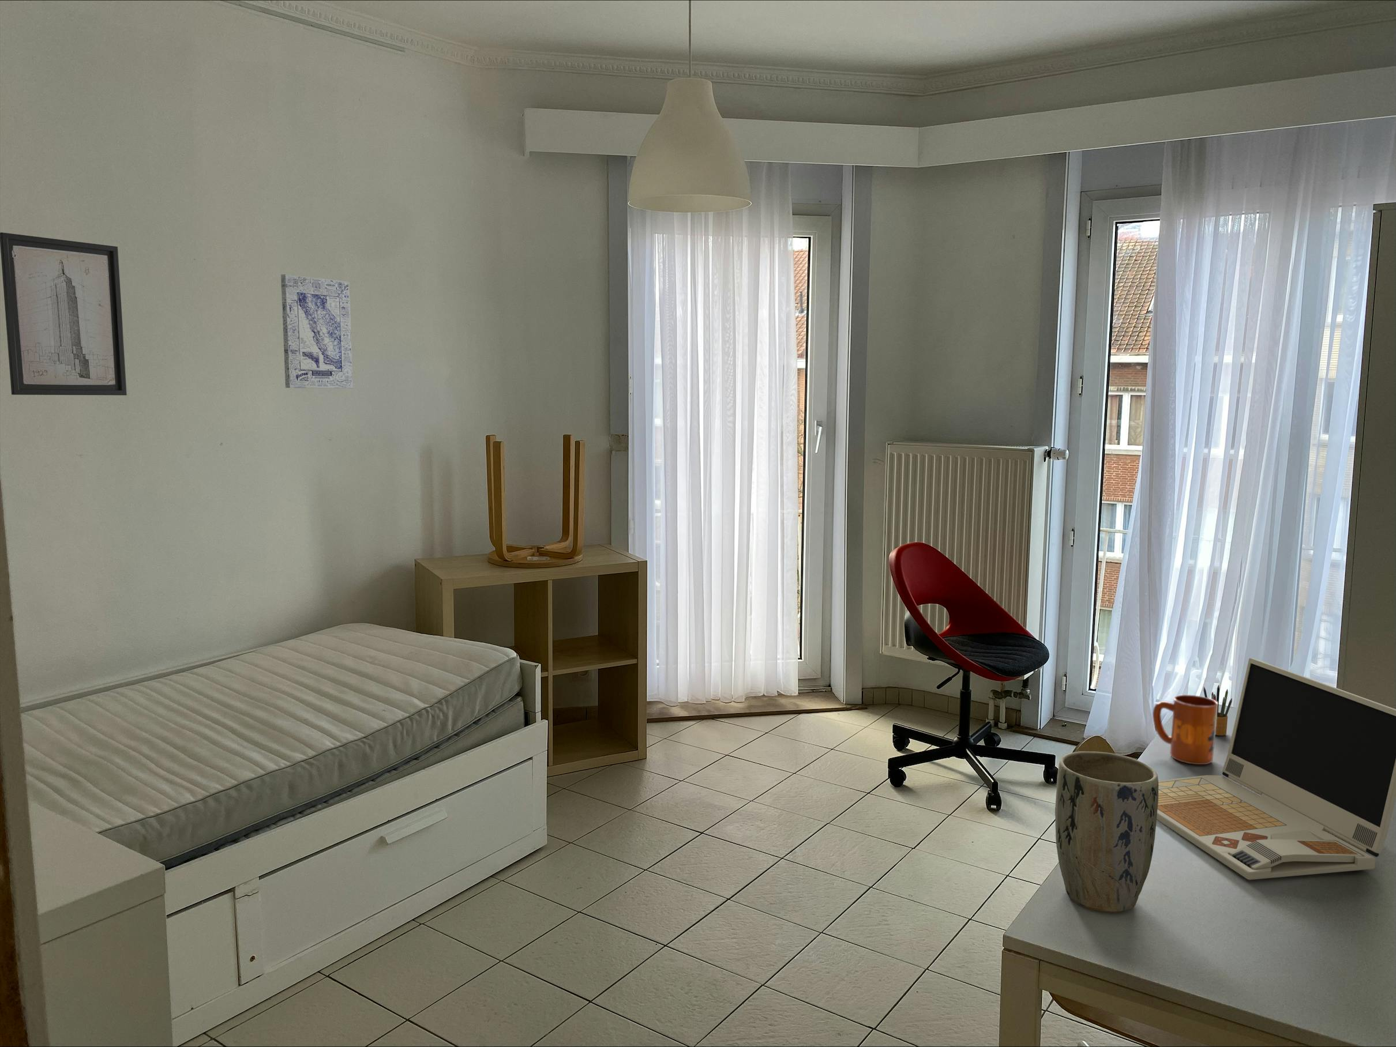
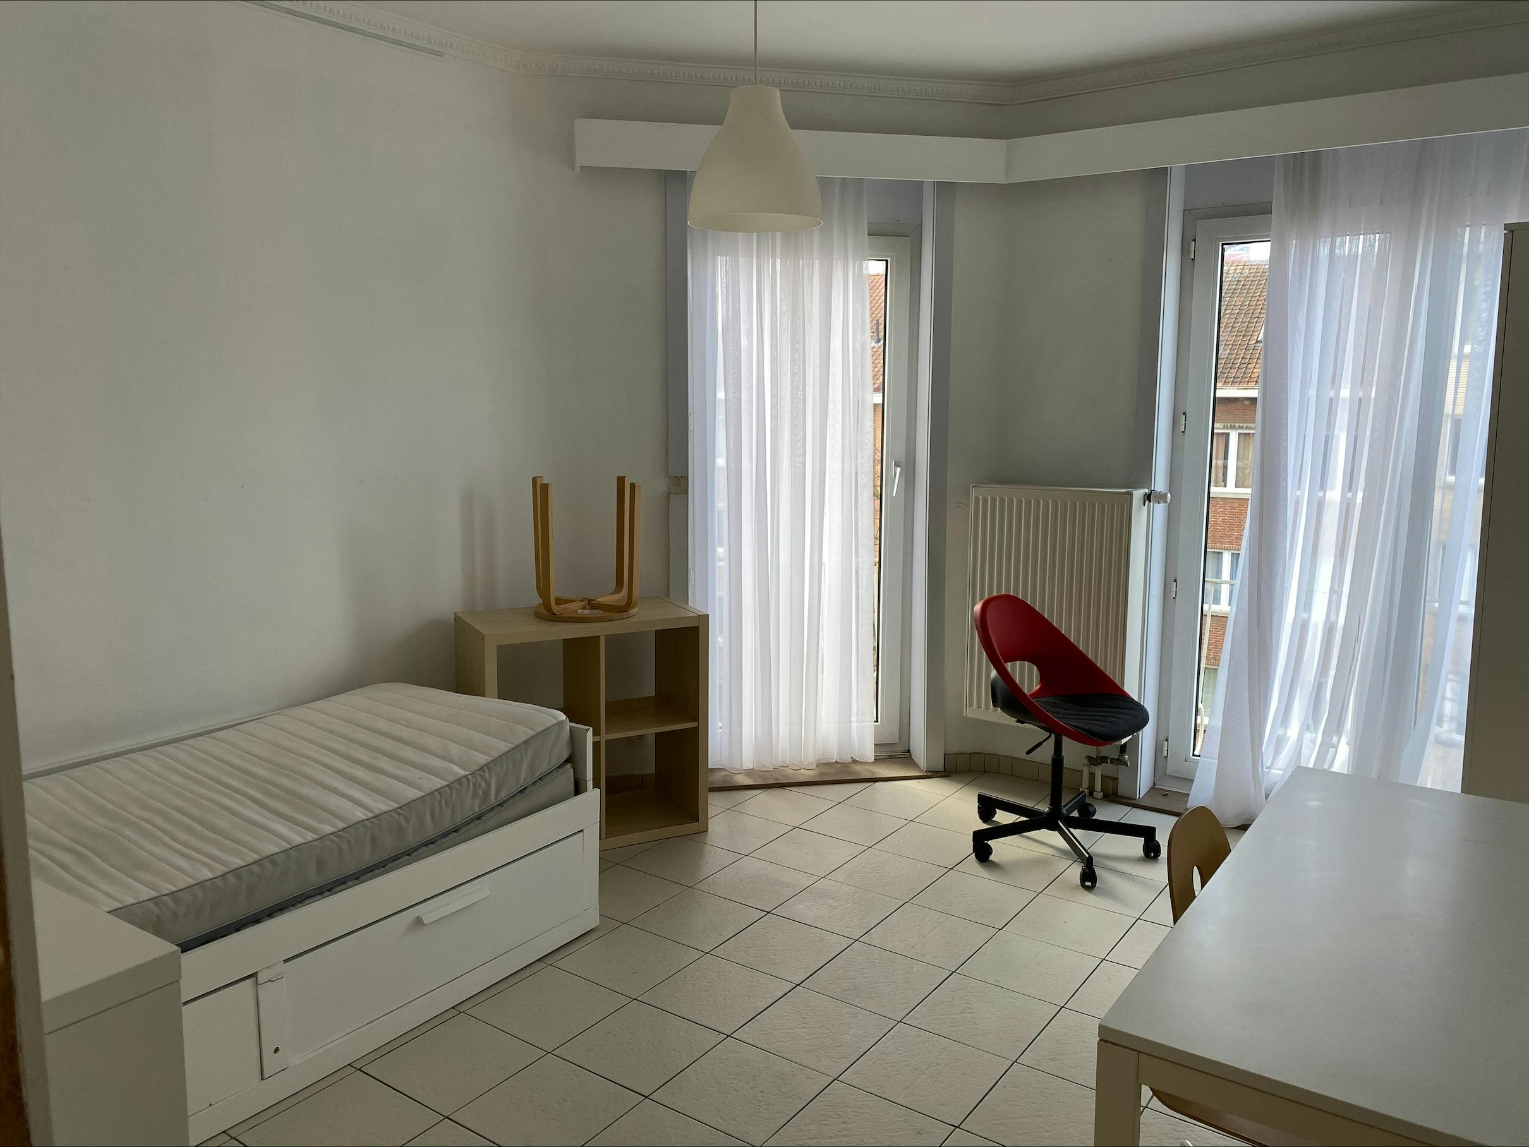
- pencil box (1217, 709)
- wall art (318, 333)
- laptop (1264, 757)
- wall art (66, 318)
- plant pot (1103, 831)
- mug (1183, 727)
